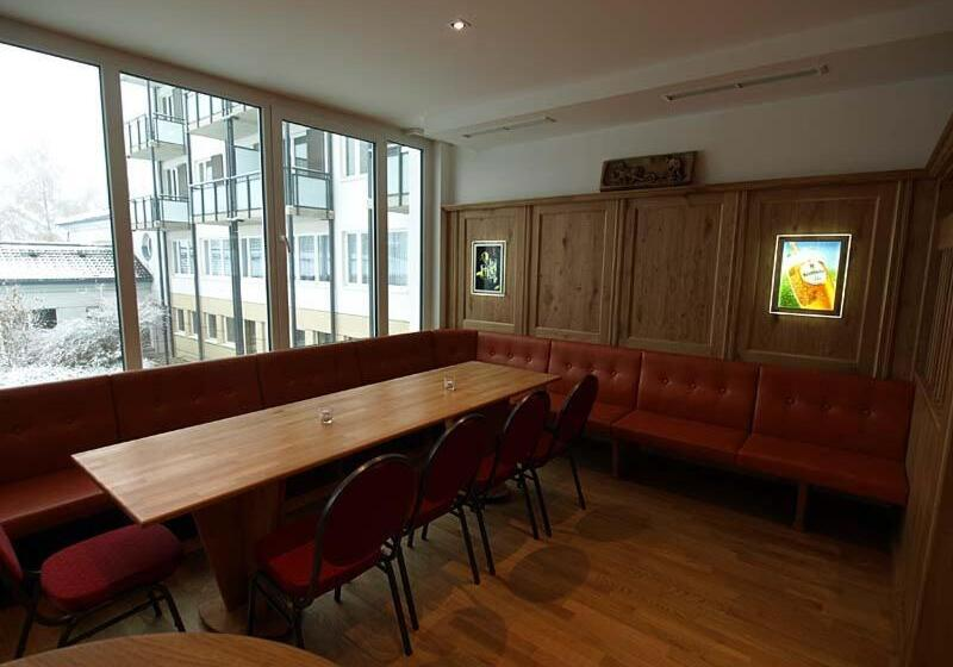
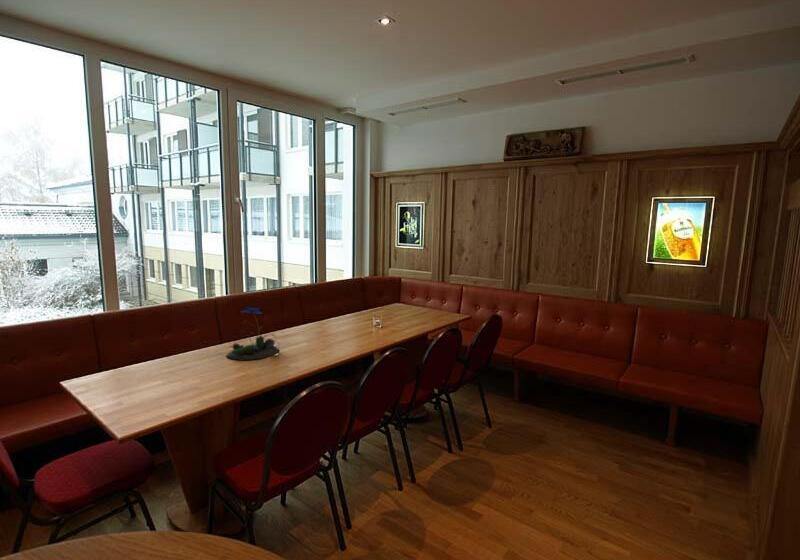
+ flower (252, 333)
